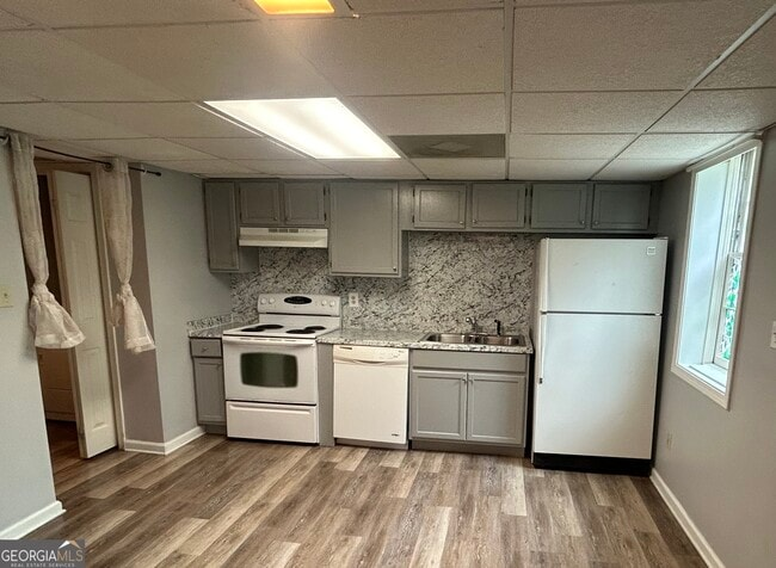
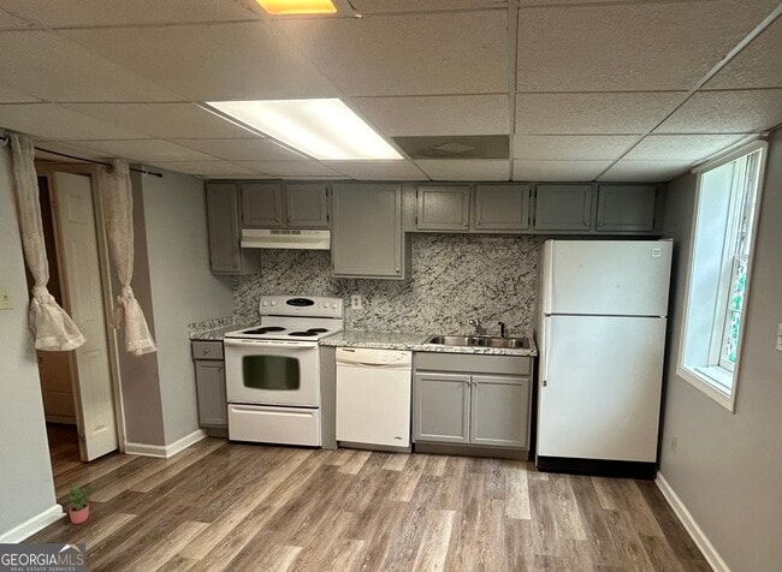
+ potted plant (85, 497)
